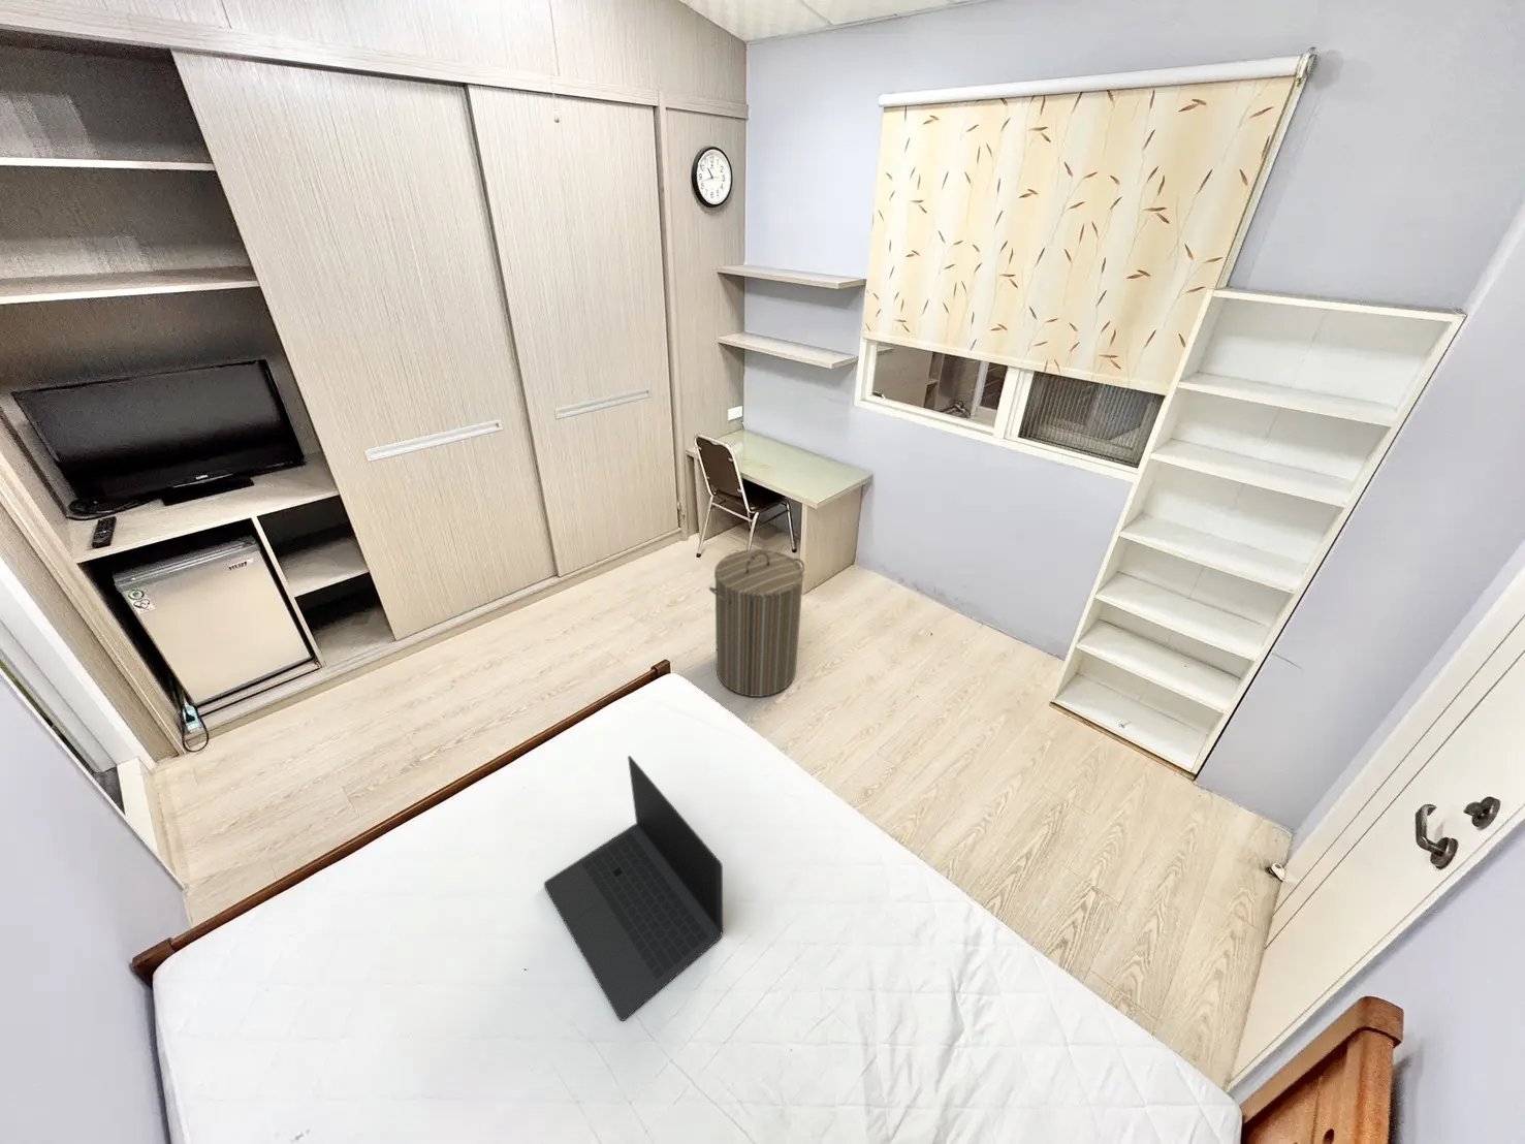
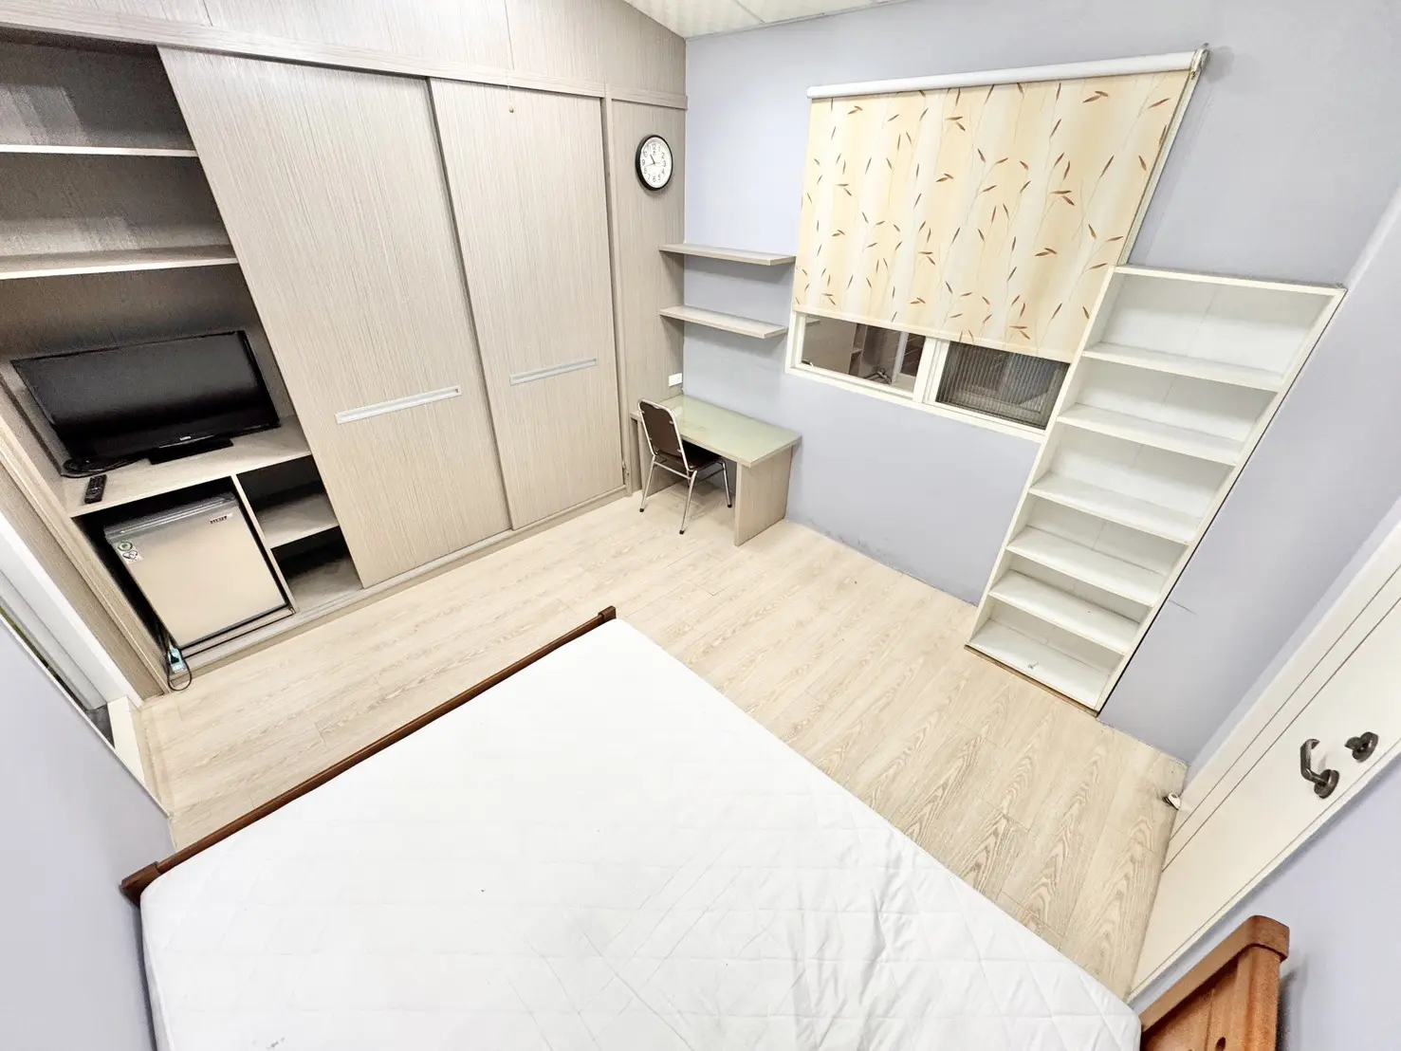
- laptop (625, 876)
- laundry hamper (758, 614)
